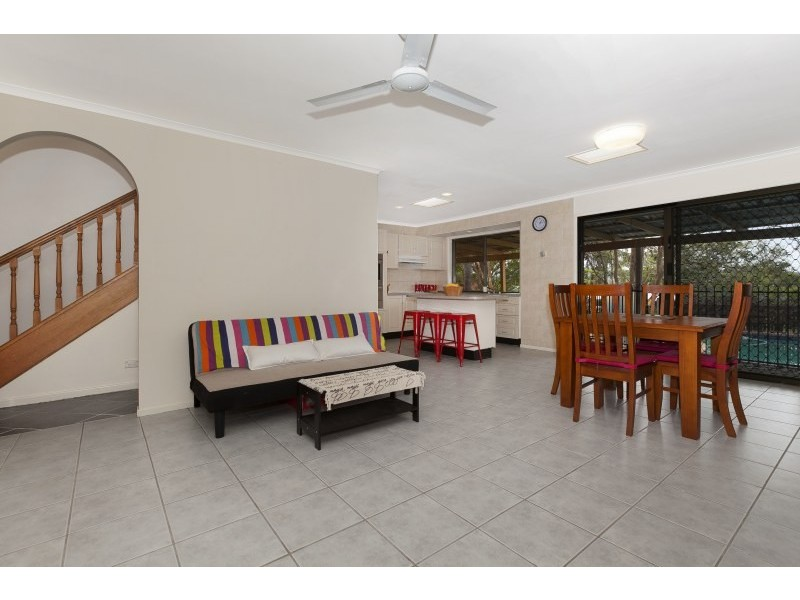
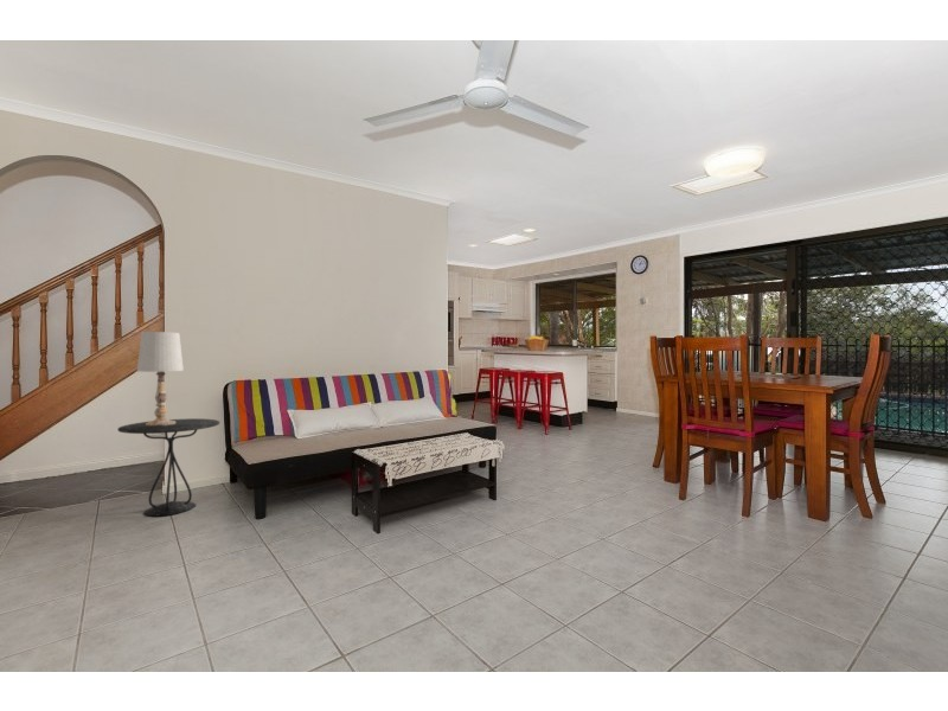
+ table lamp (160, 377)
+ side table (171, 466)
